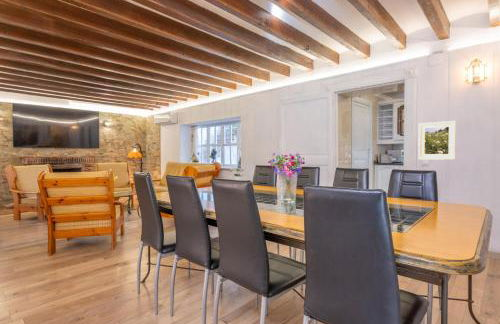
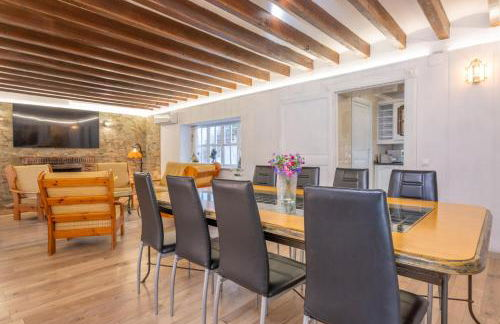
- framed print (436, 140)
